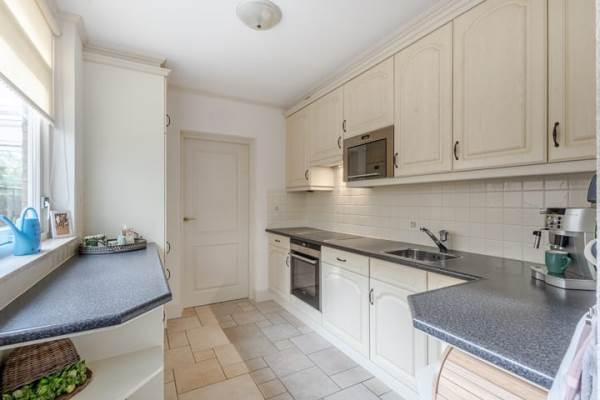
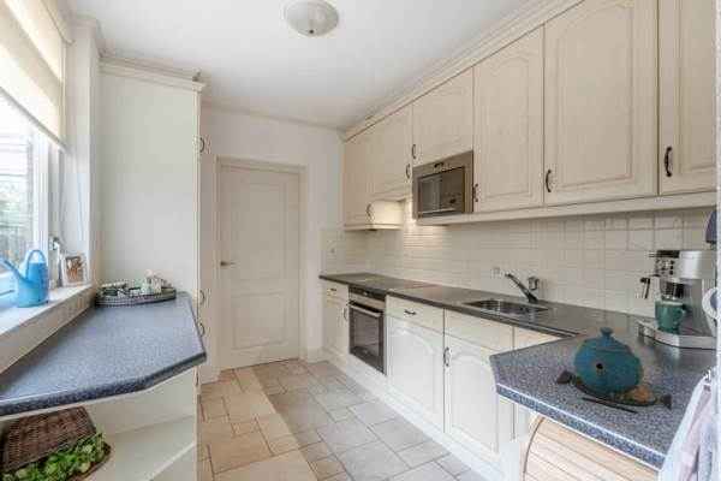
+ teapot (610, 357)
